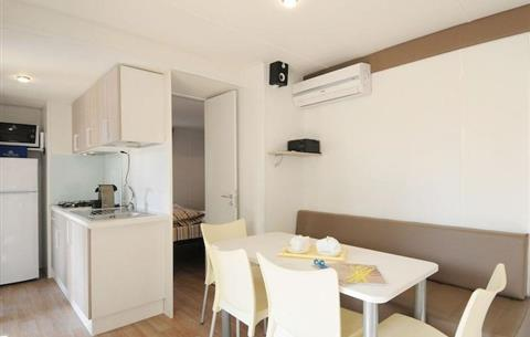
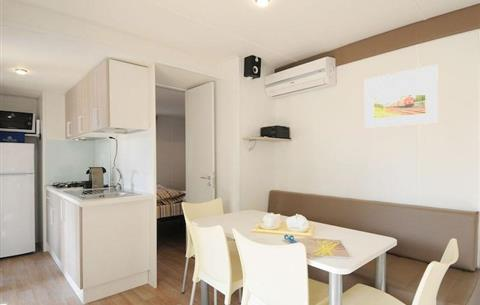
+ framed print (398, 99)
